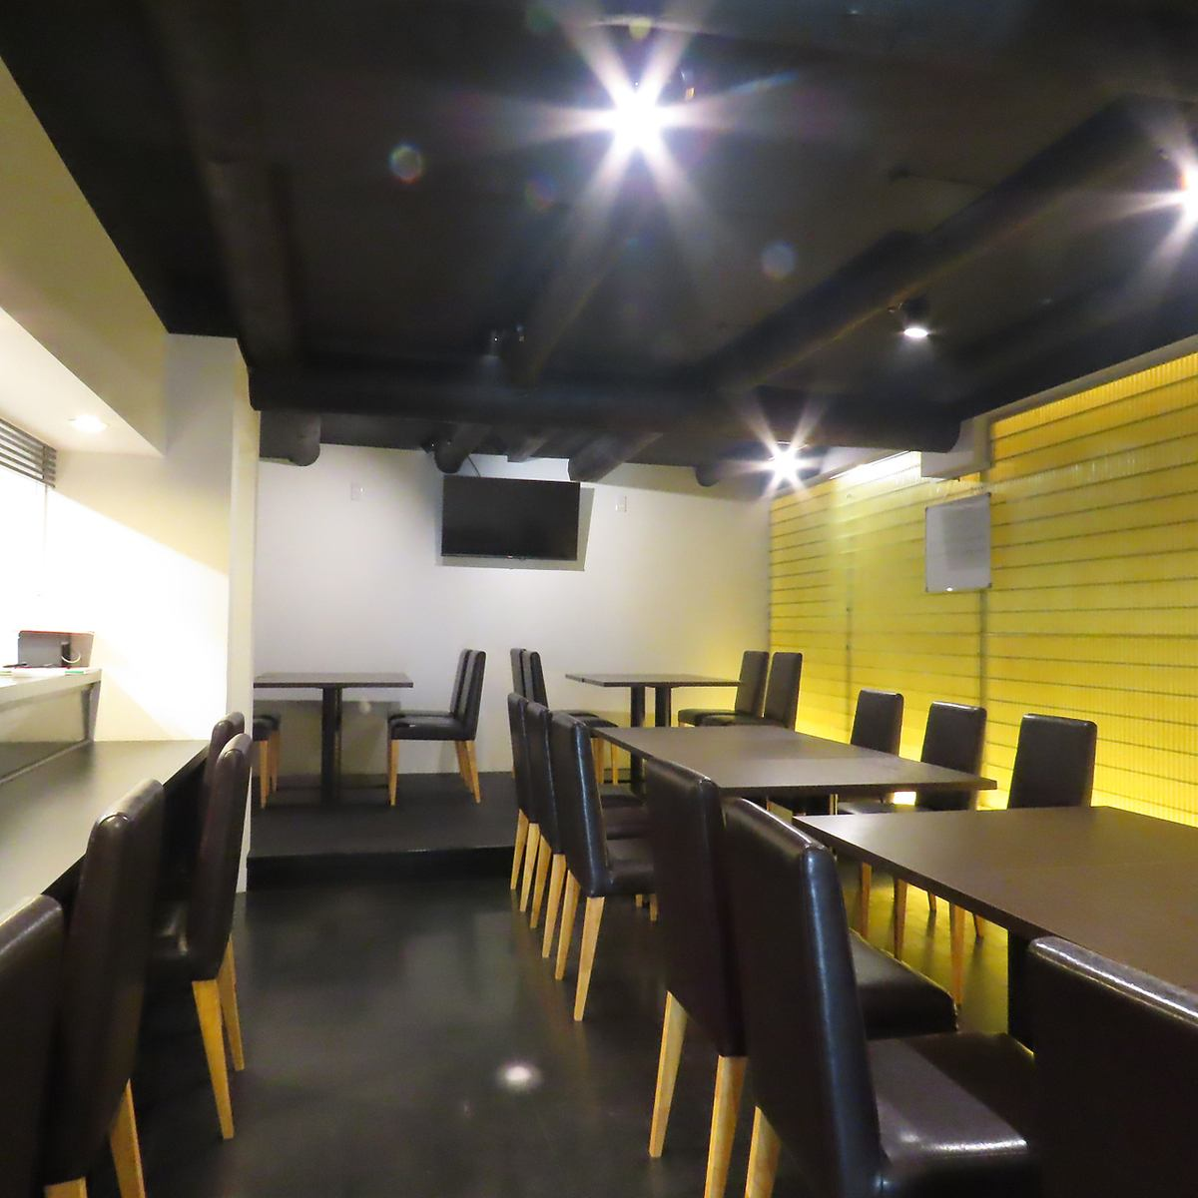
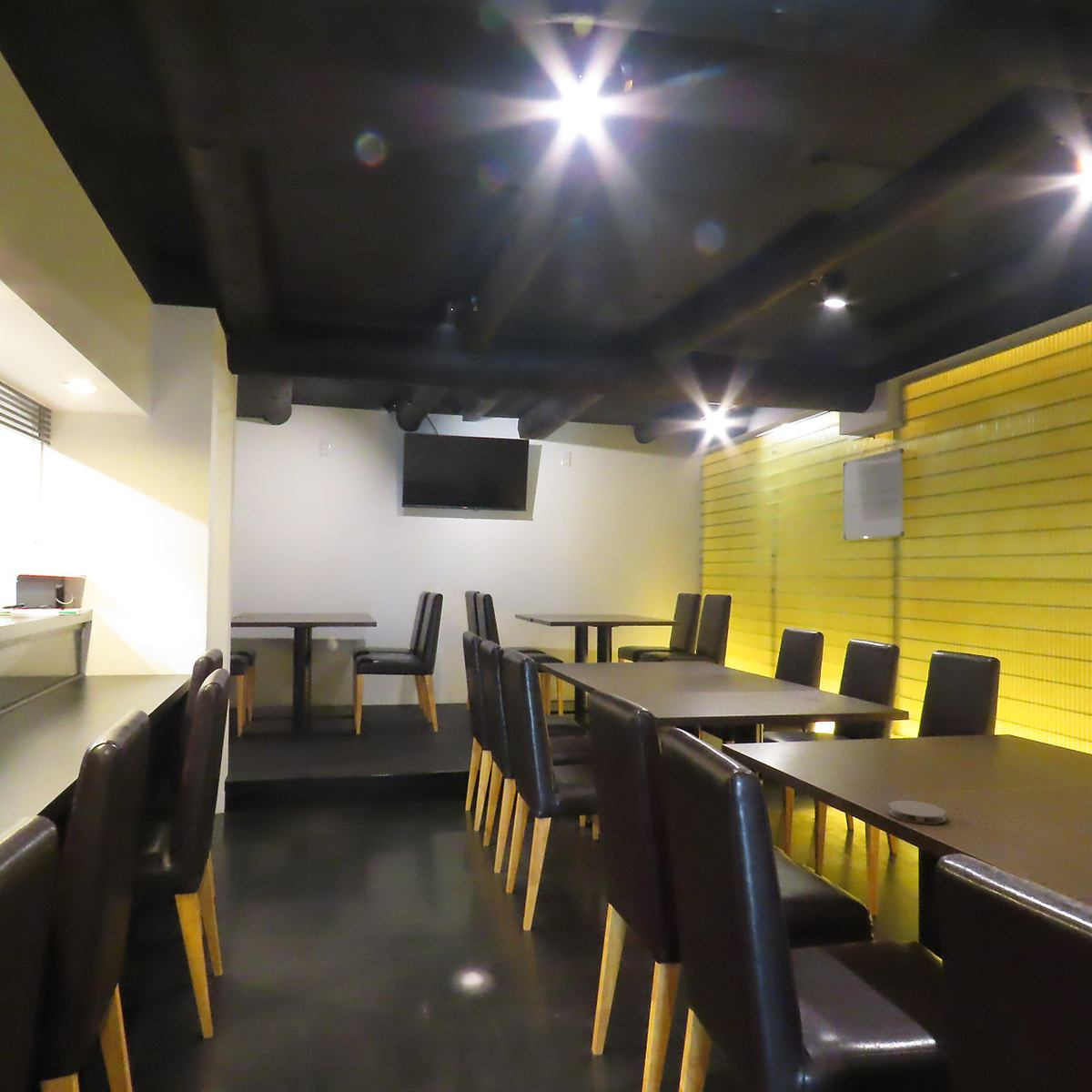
+ coaster (916, 812)
